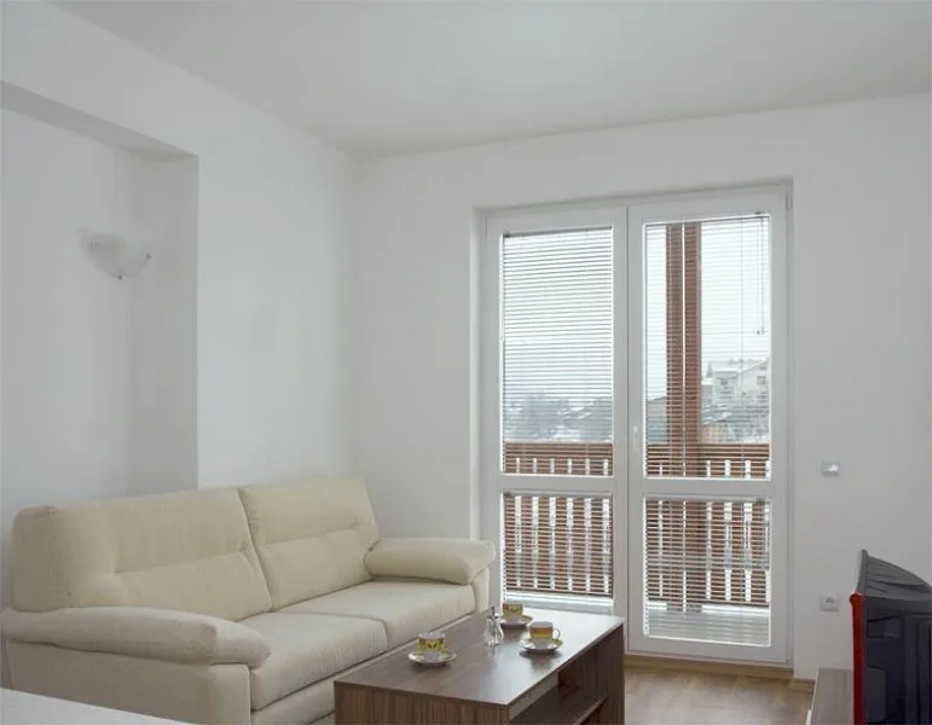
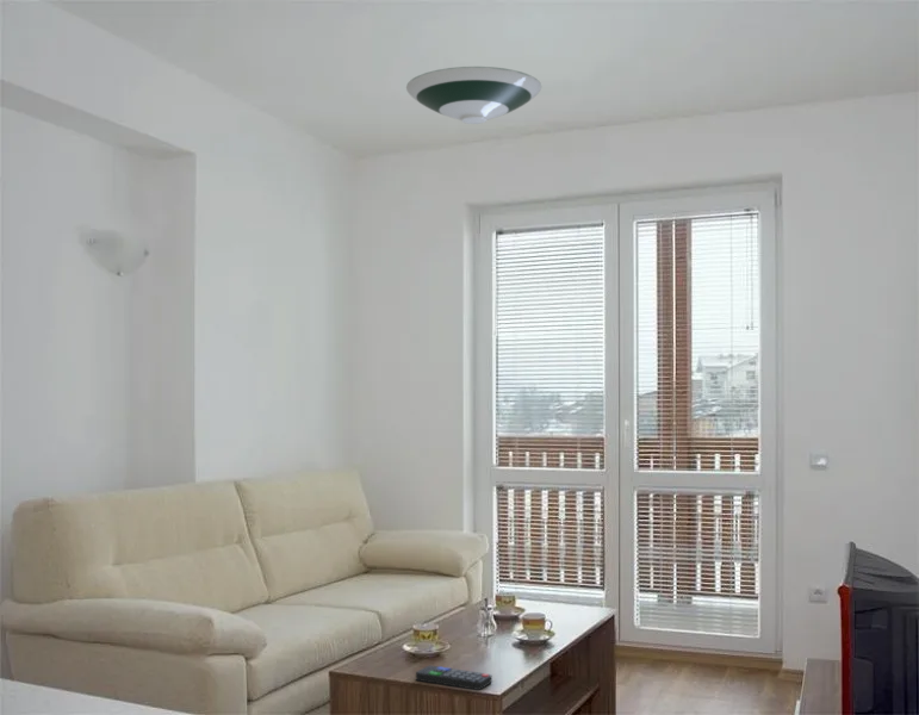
+ remote control (453, 676)
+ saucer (473, 104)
